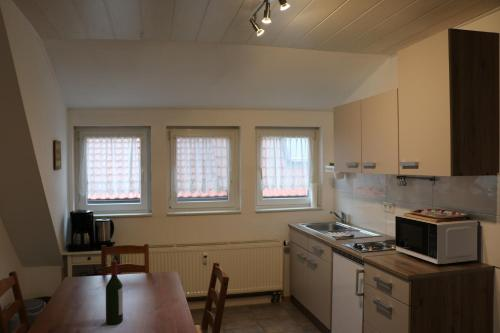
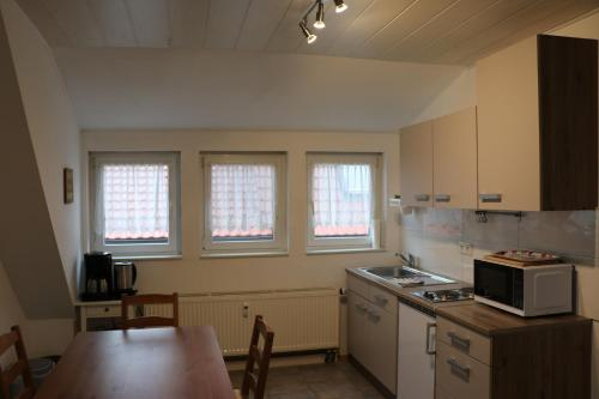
- wine bottle (114, 291)
